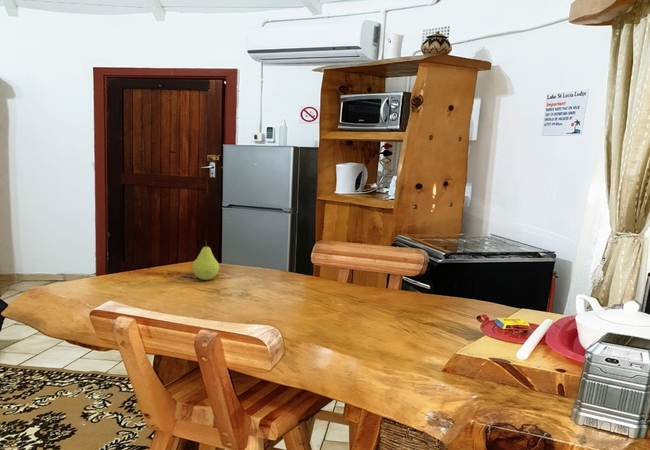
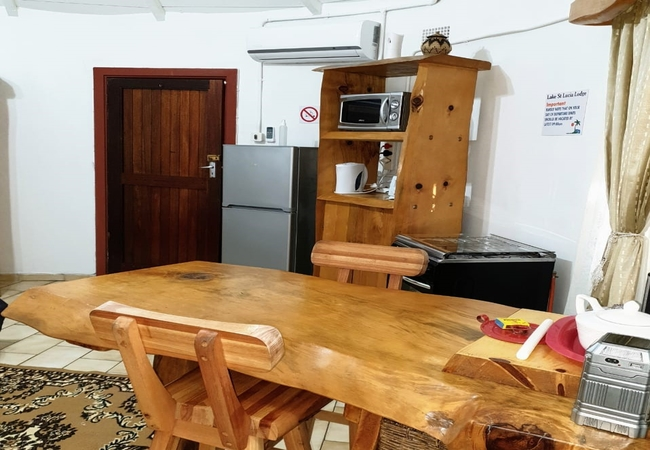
- fruit (206, 260)
